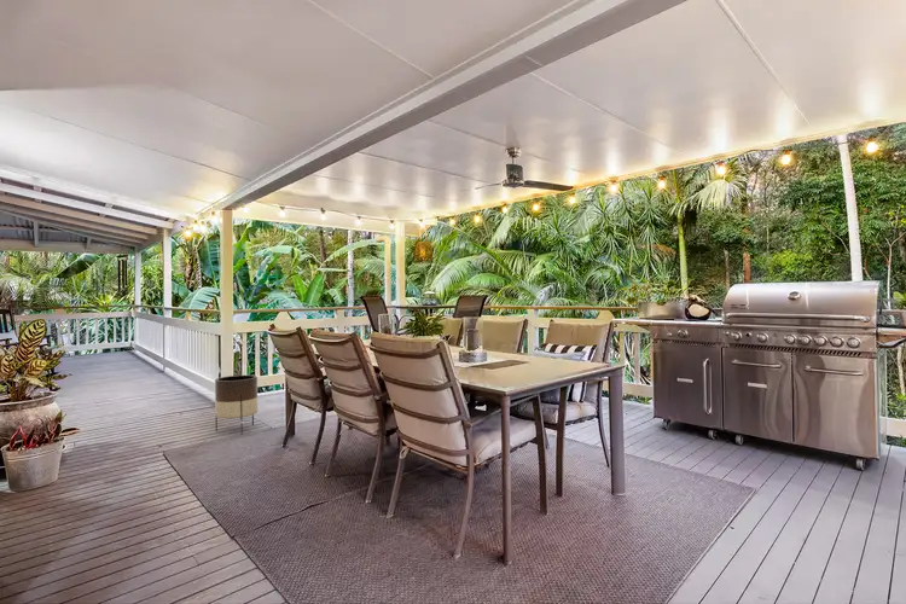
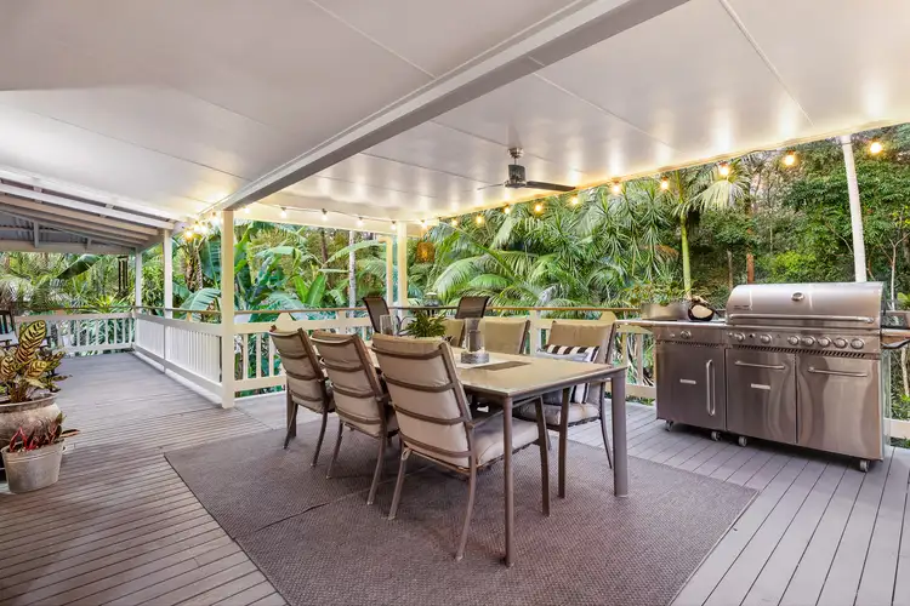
- planter (237, 403)
